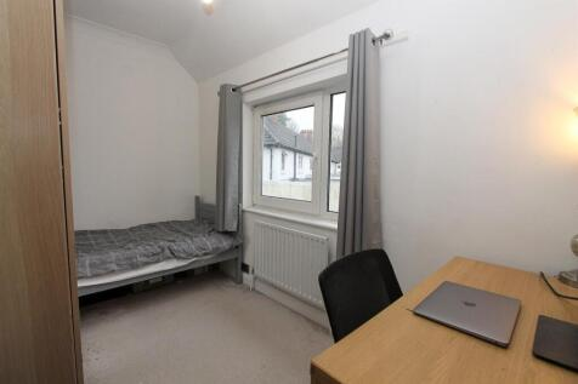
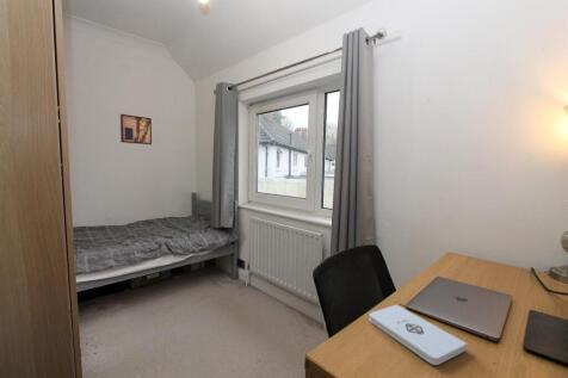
+ wall art (136, 130)
+ notepad (412, 330)
